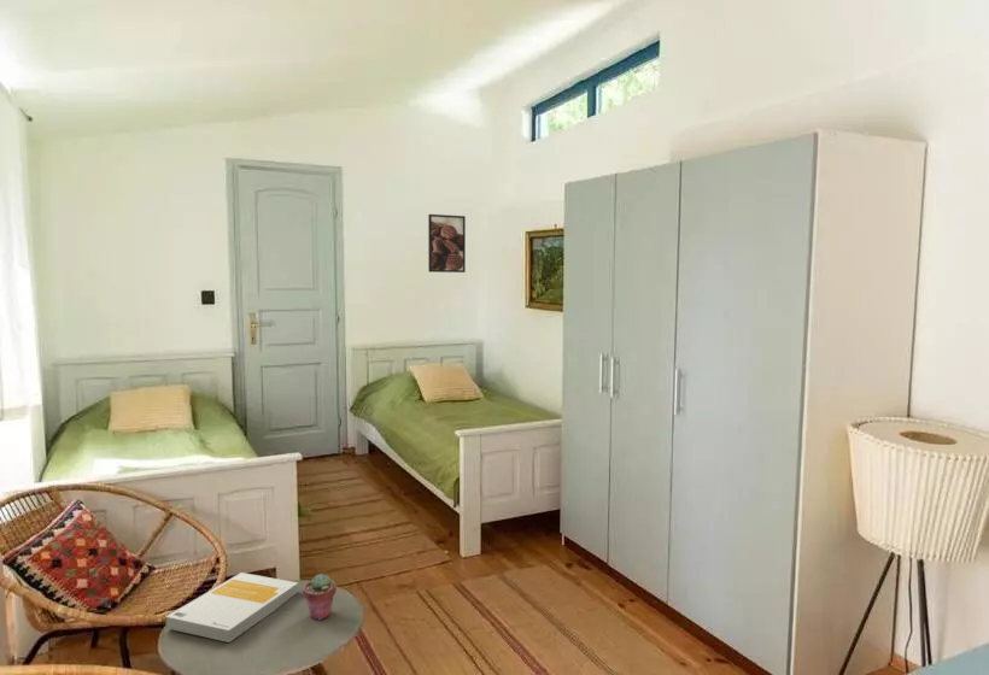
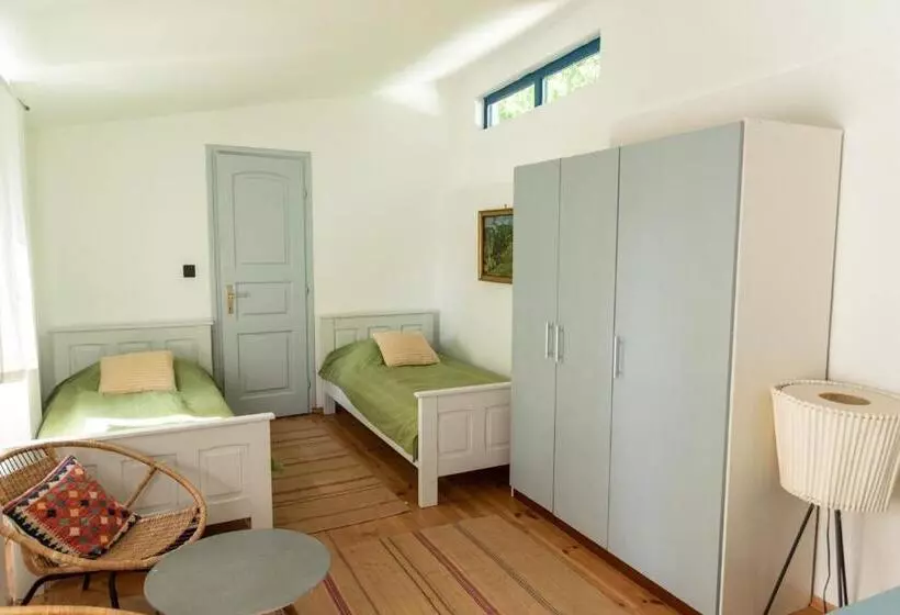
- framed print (446, 243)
- potted succulent (320, 594)
- book (235, 604)
